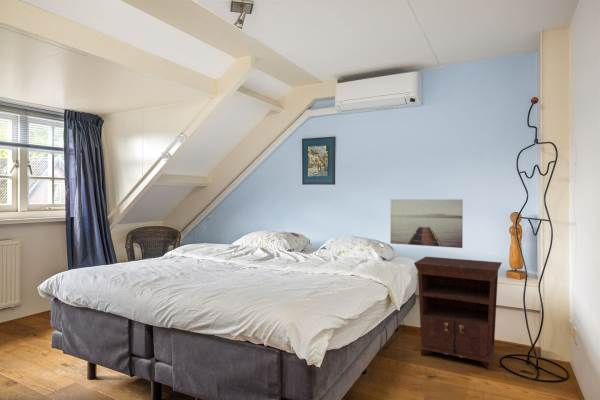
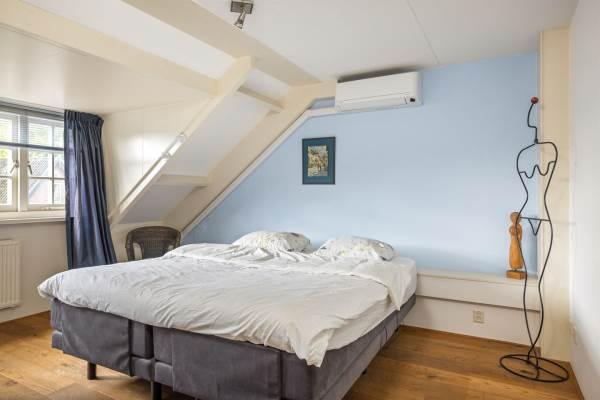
- nightstand (457, 308)
- wall art (424, 222)
